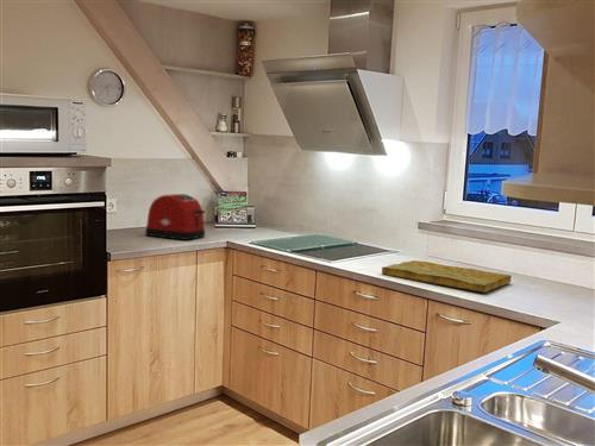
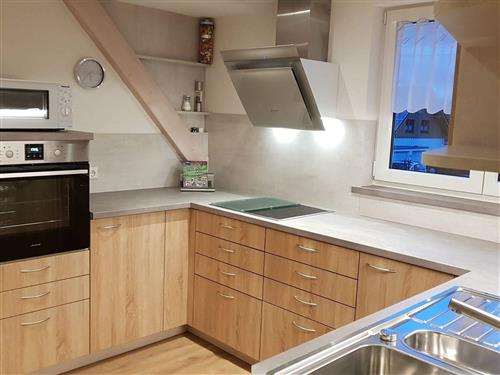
- cutting board (445, 272)
- toaster (176, 215)
